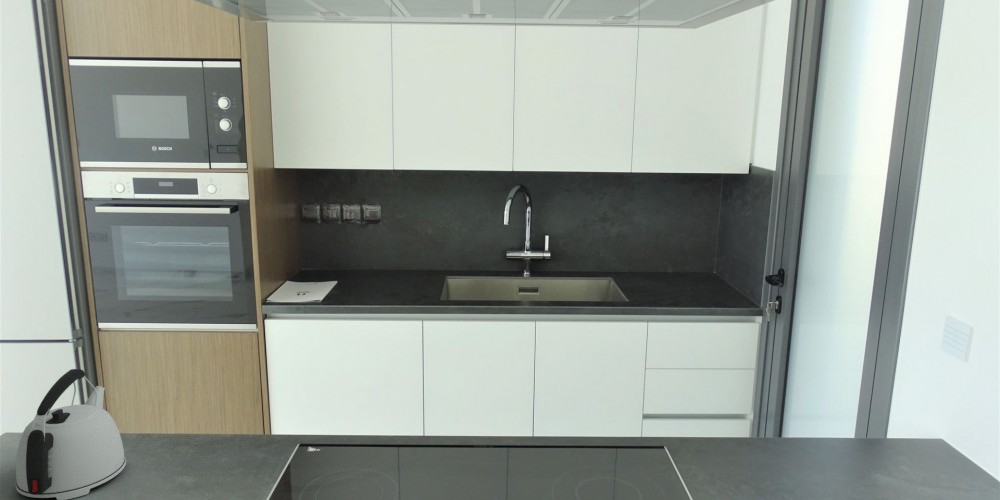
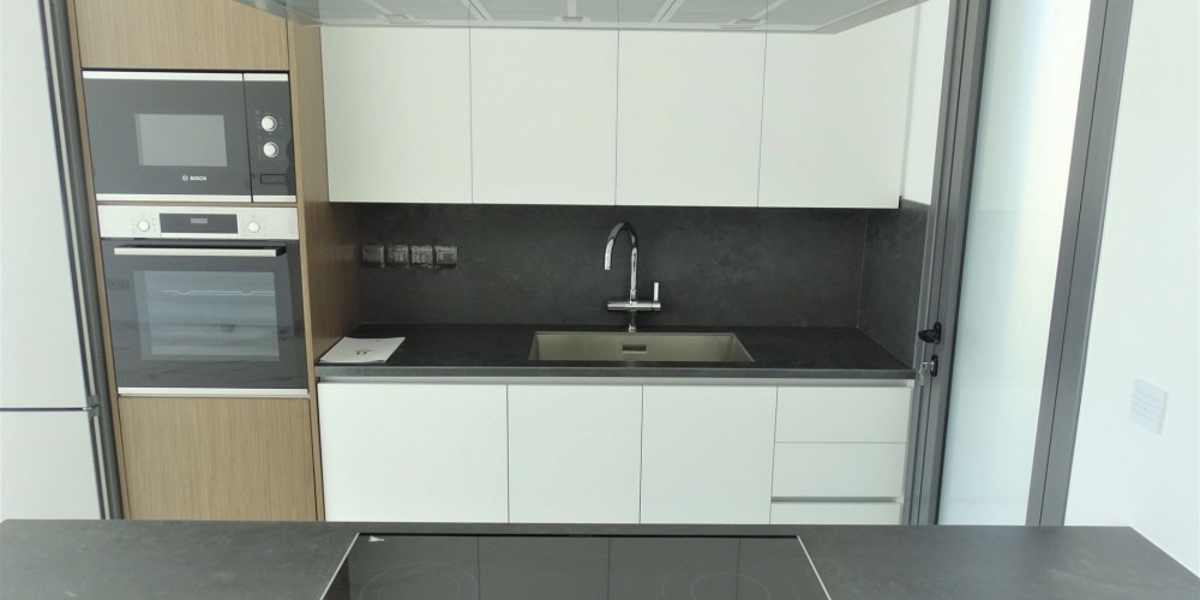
- kettle (70, 425)
